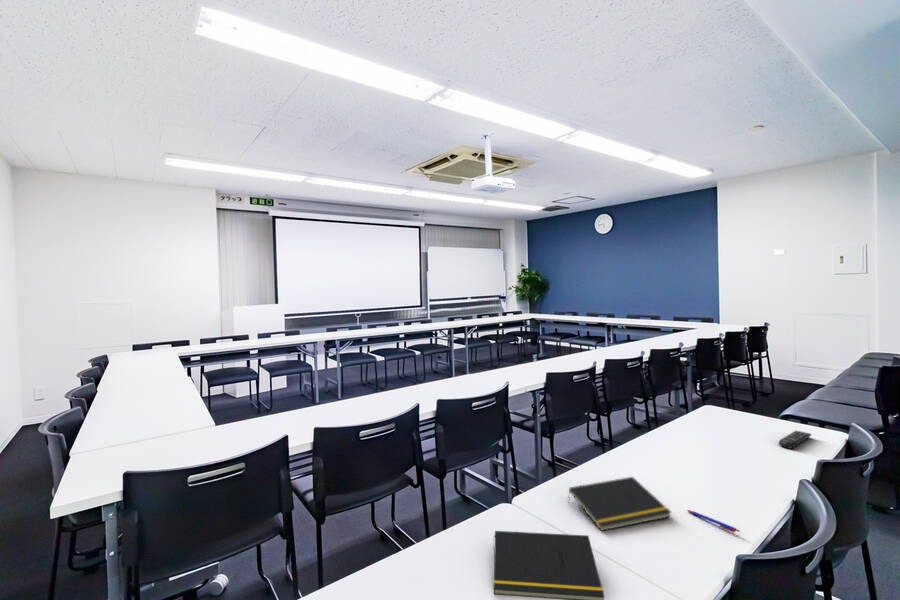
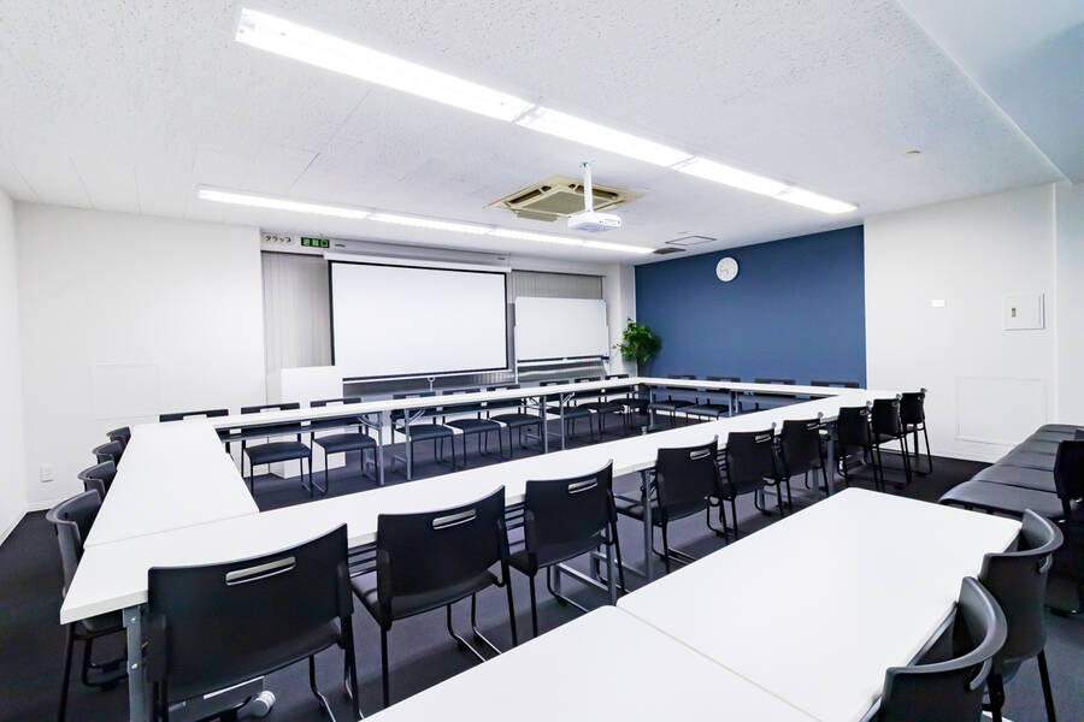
- remote control (795, 439)
- pen (711, 519)
- notepad (618, 501)
- notepad (544, 563)
